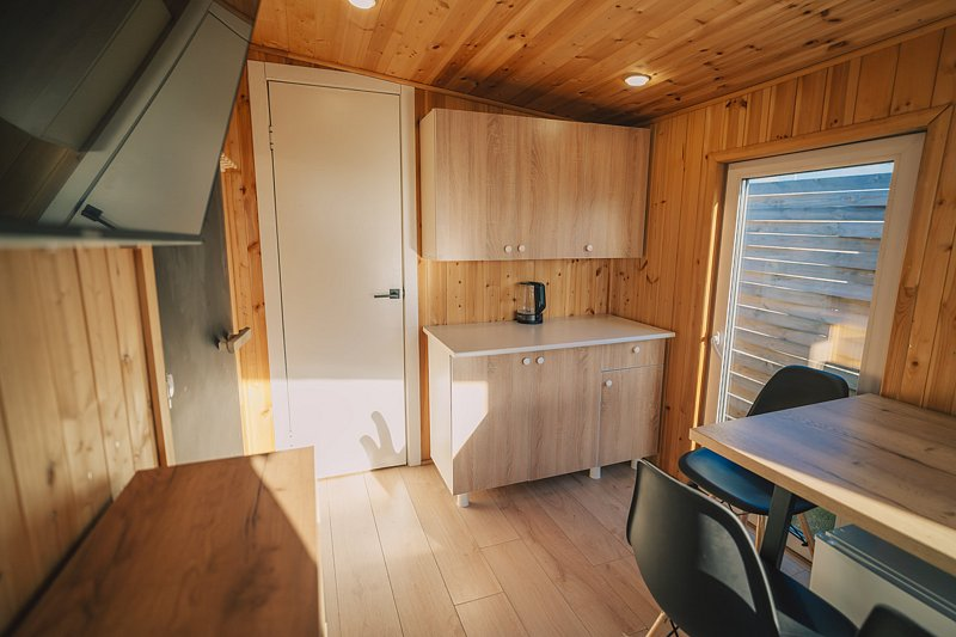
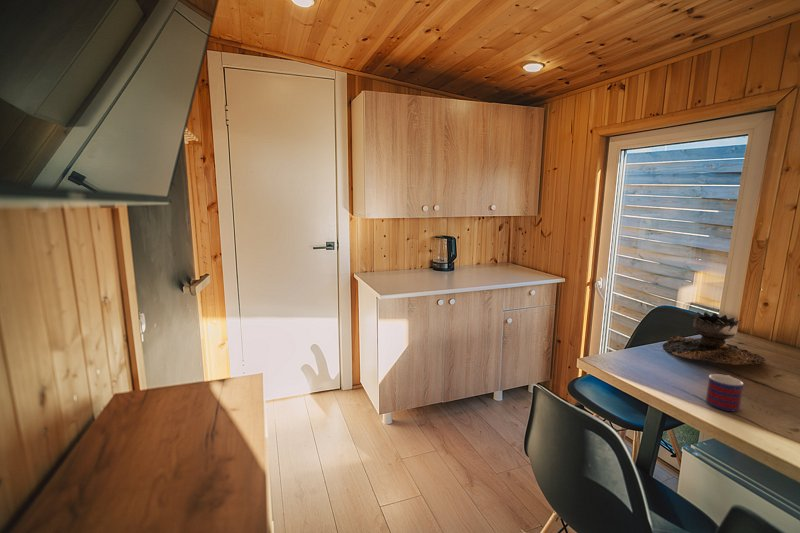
+ mug (725, 390)
+ brazier (713, 335)
